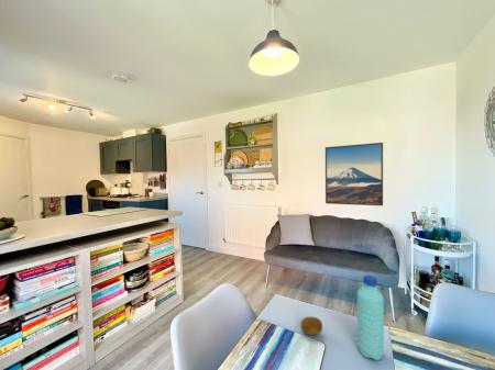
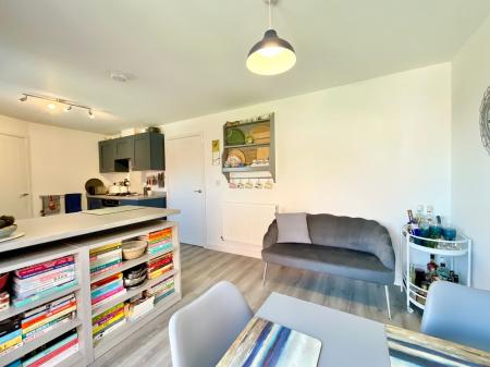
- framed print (352, 175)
- water bottle (370, 315)
- fruit (311, 325)
